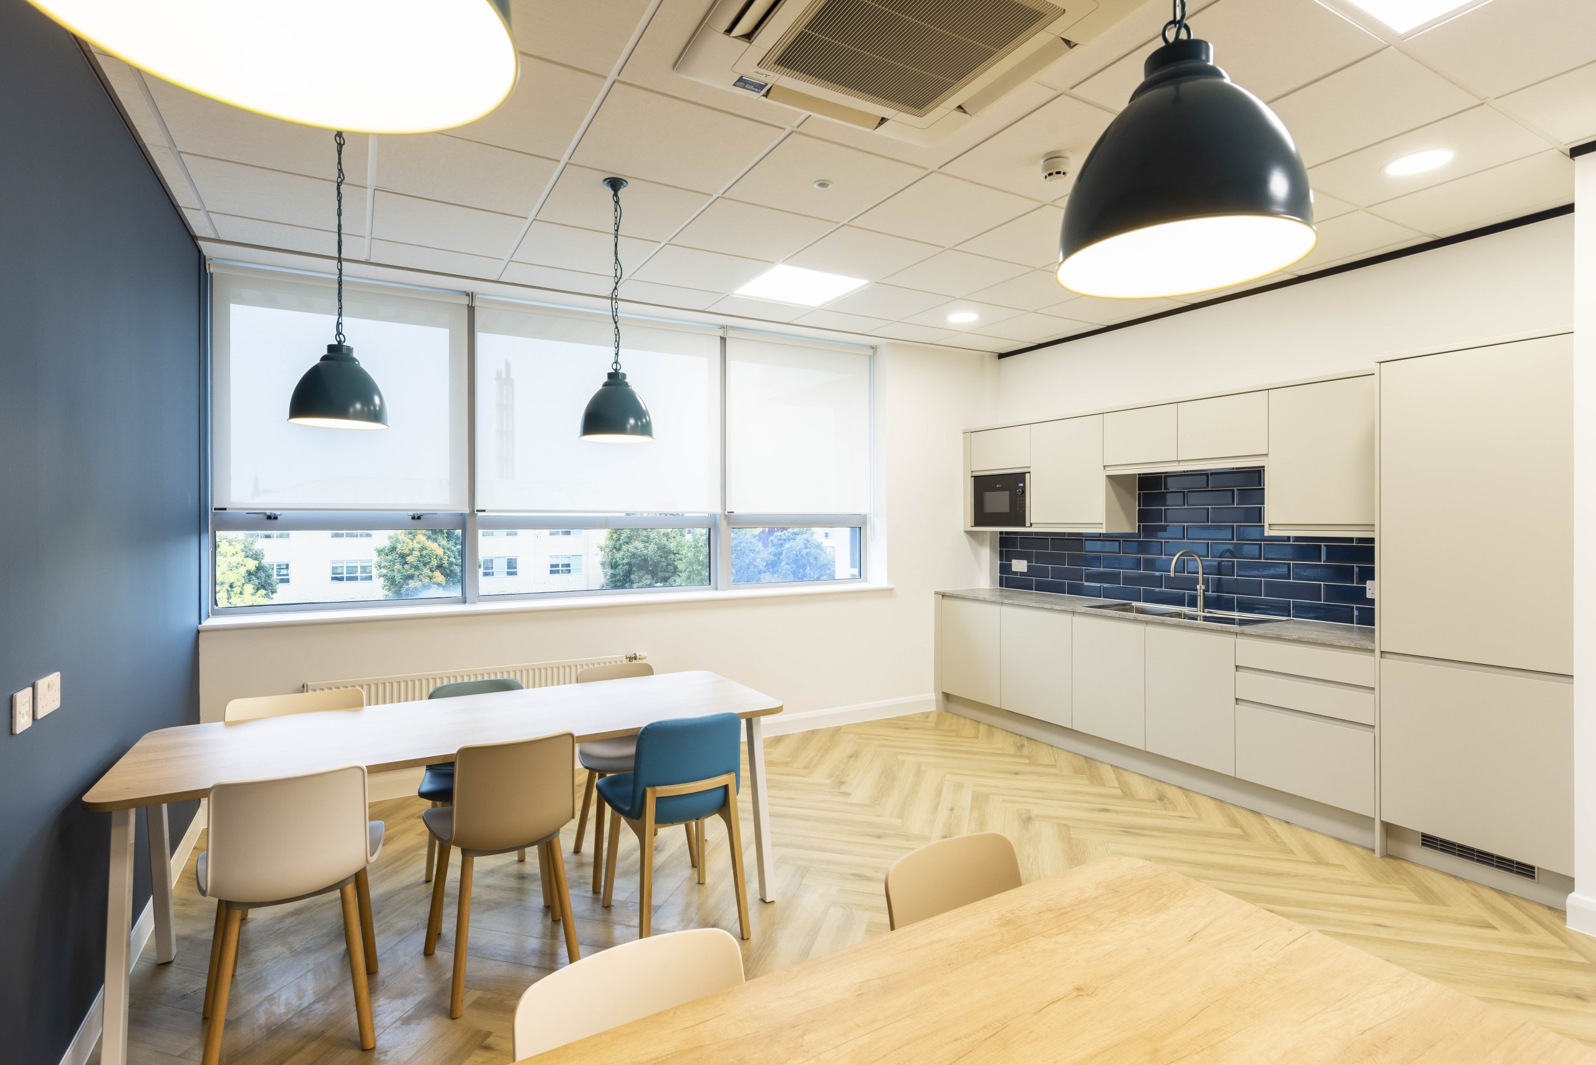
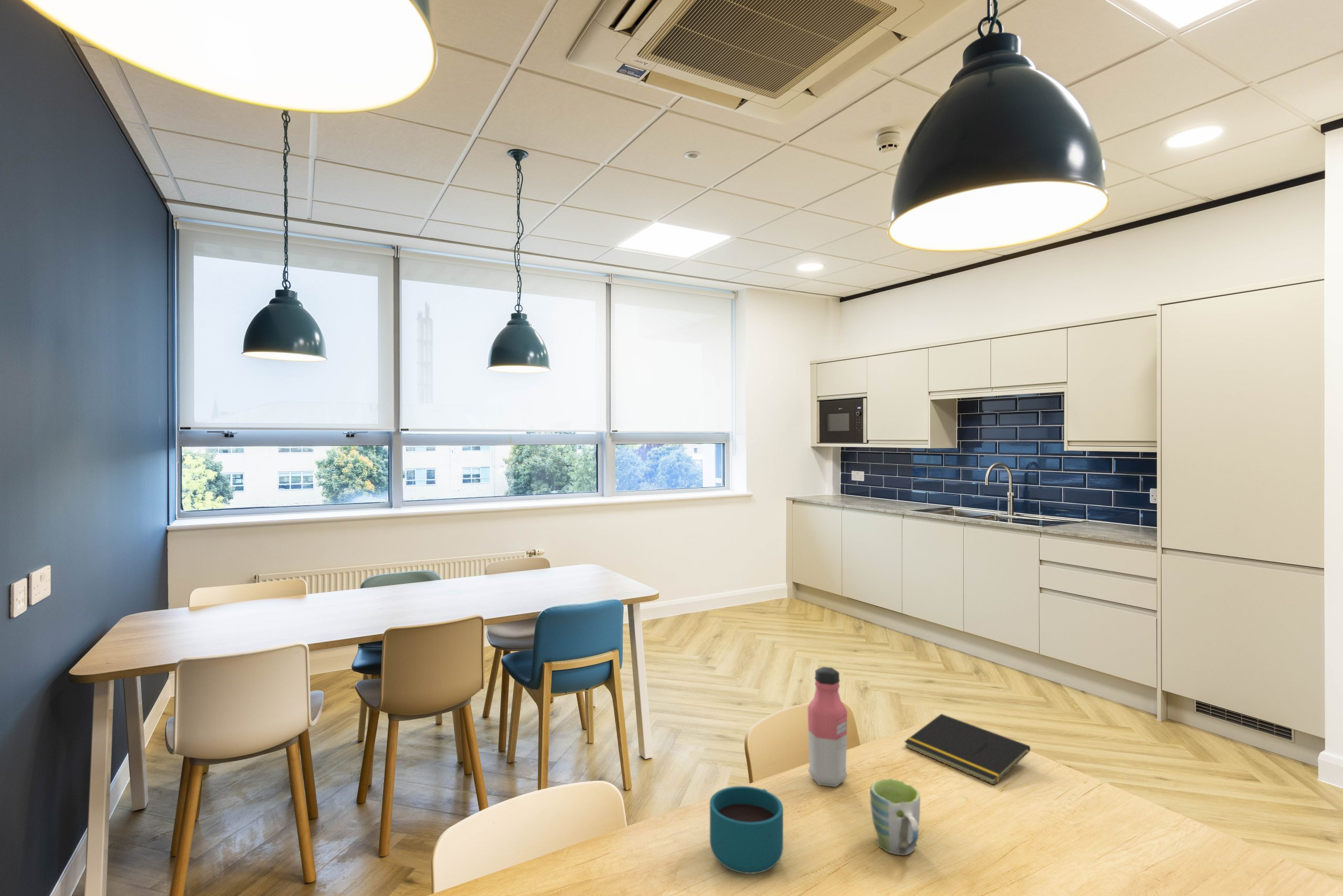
+ cup (750, 825)
+ mug (899, 821)
+ water bottle (827, 724)
+ notepad (965, 746)
